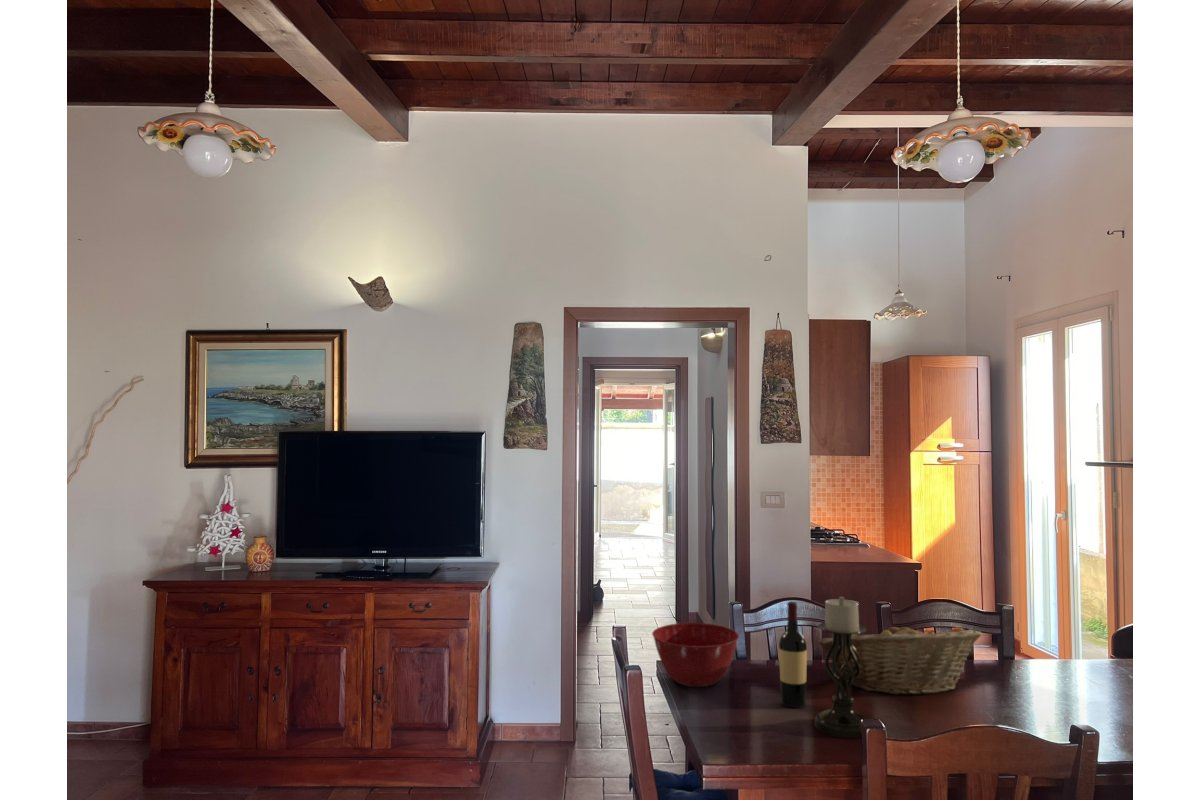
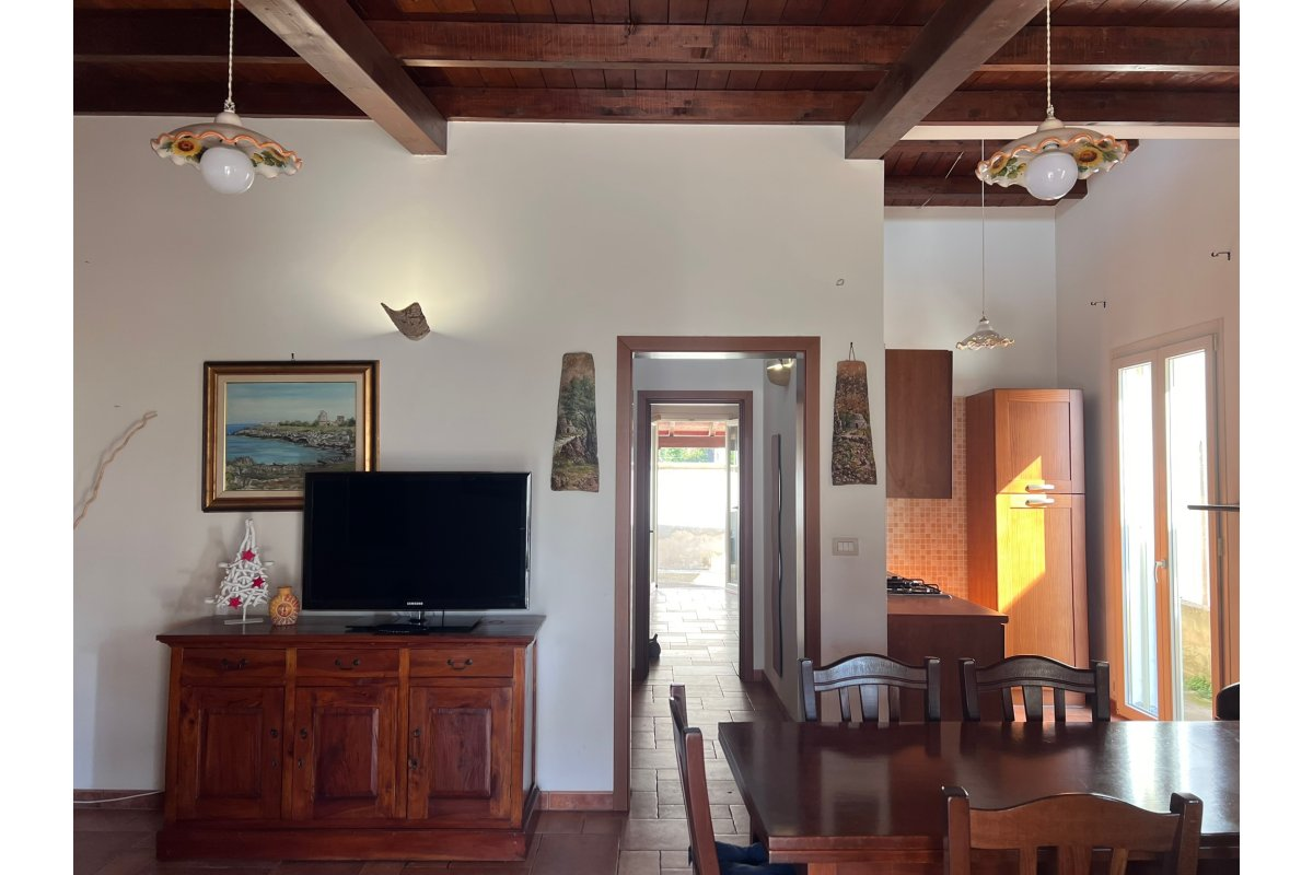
- candle holder (844, 661)
- fruit basket (898, 650)
- mixing bowl (695, 656)
- wine bottle (792, 653)
